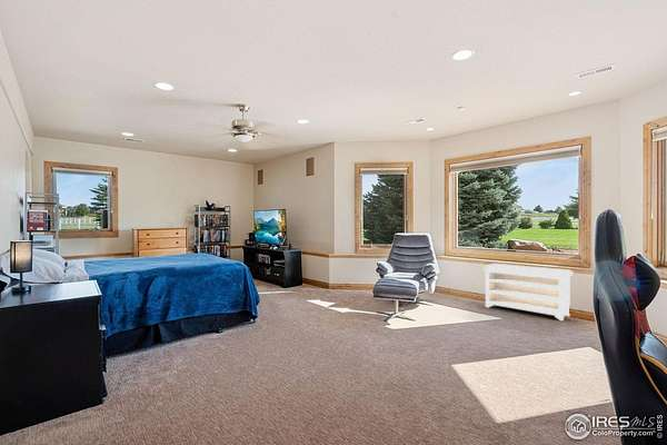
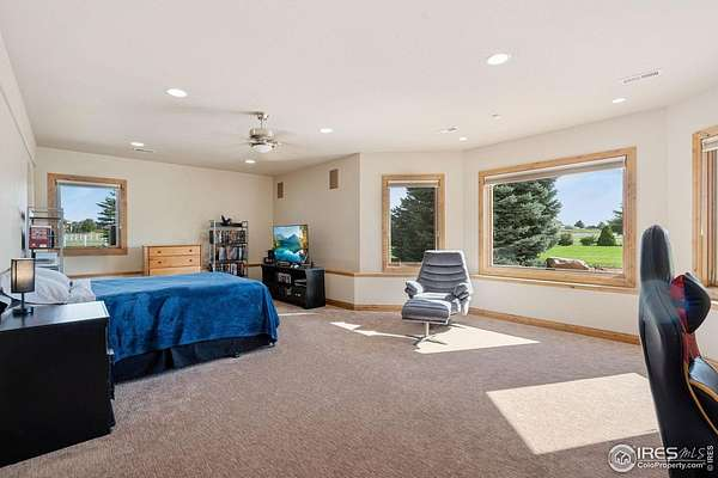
- bench (525, 289)
